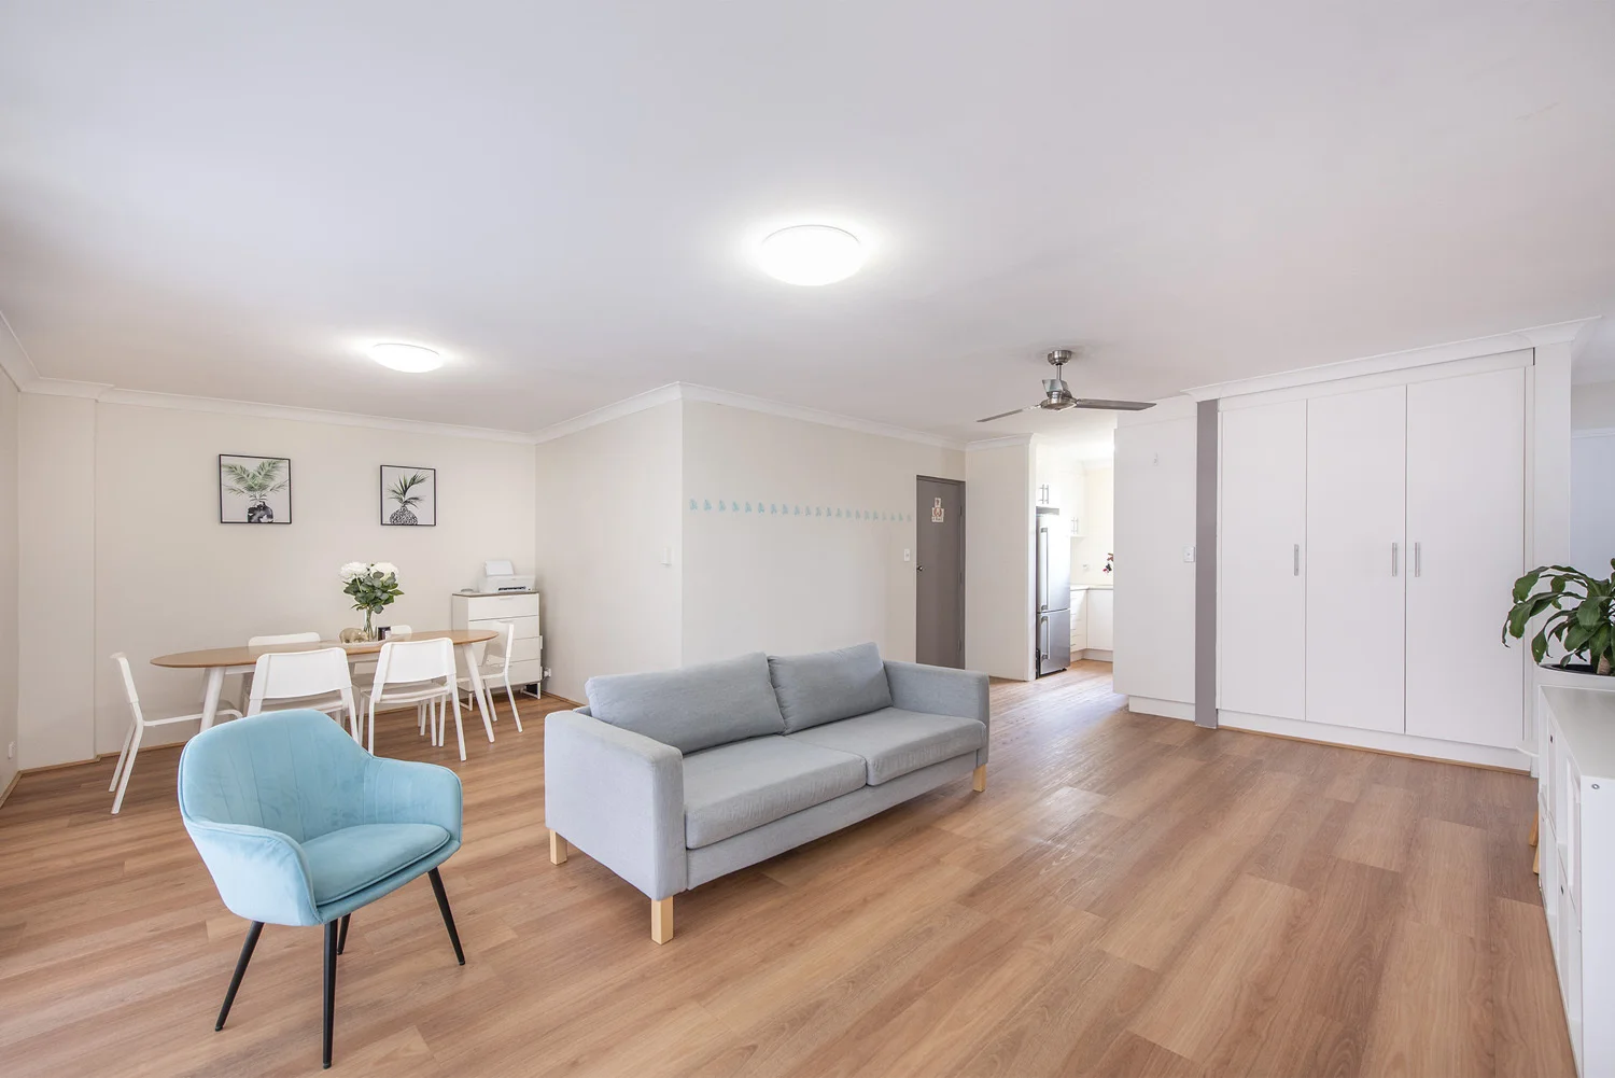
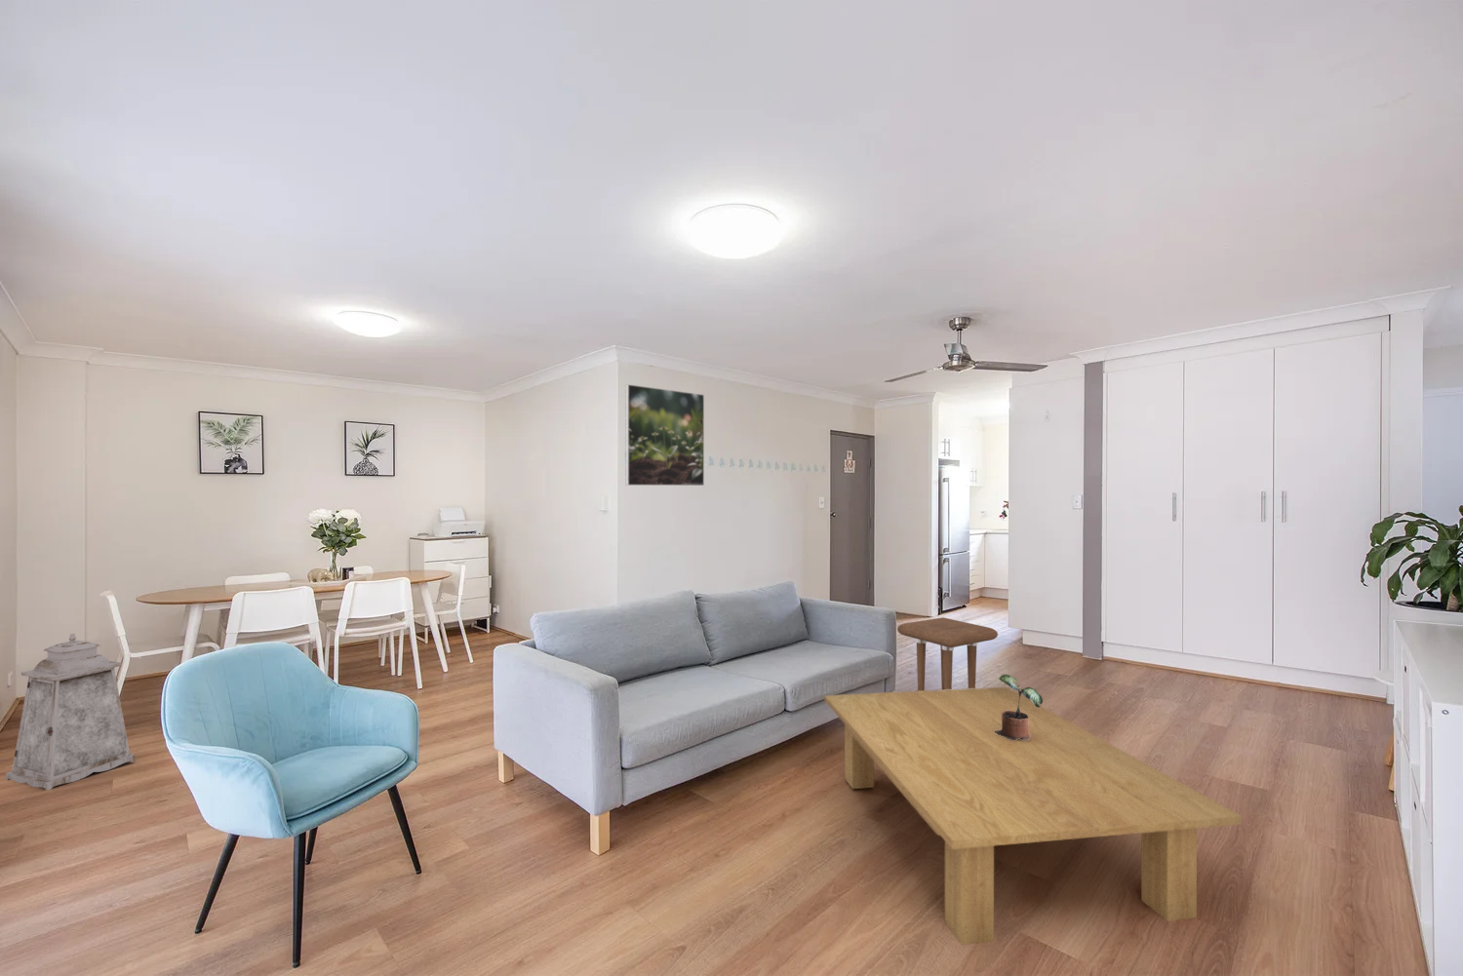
+ lantern (72, 701)
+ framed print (667, 437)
+ side table (946, 667)
+ coffee table (986, 789)
+ potted plant (1017, 706)
